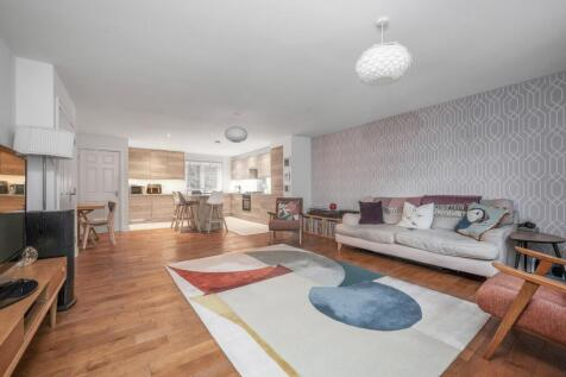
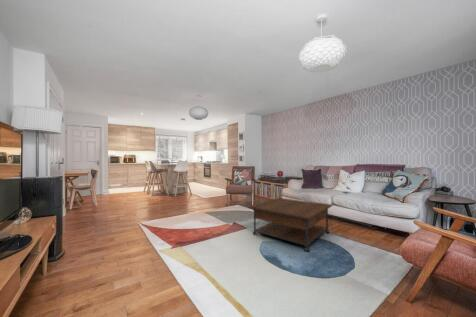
+ coffee table (291, 219)
